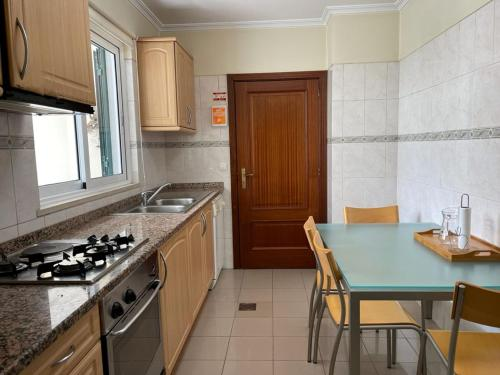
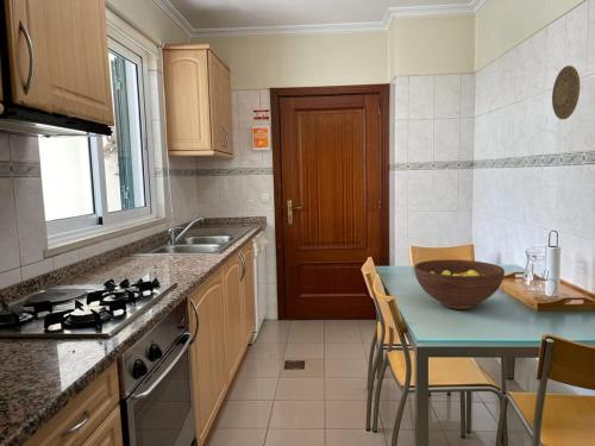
+ decorative plate (563, 93)
+ fruit bowl (457, 285)
